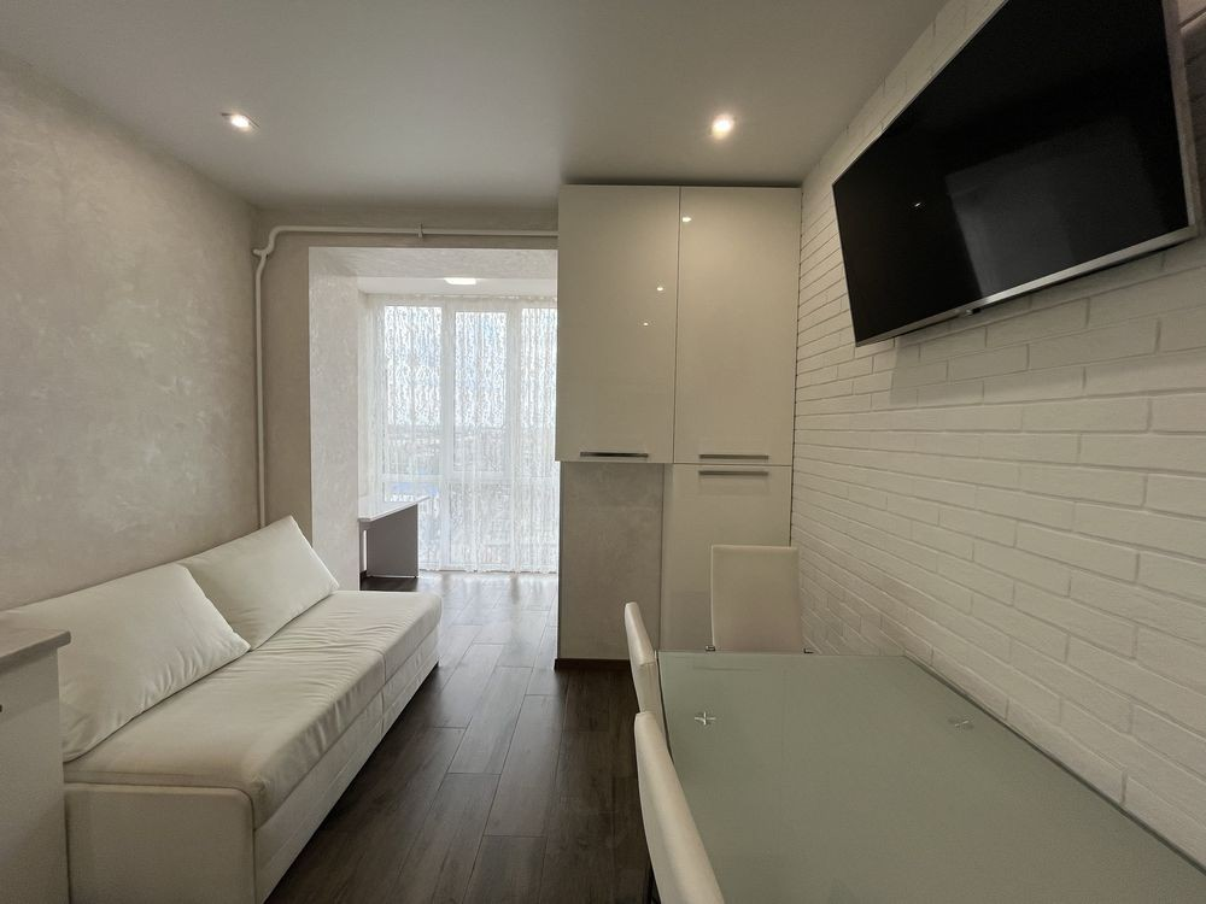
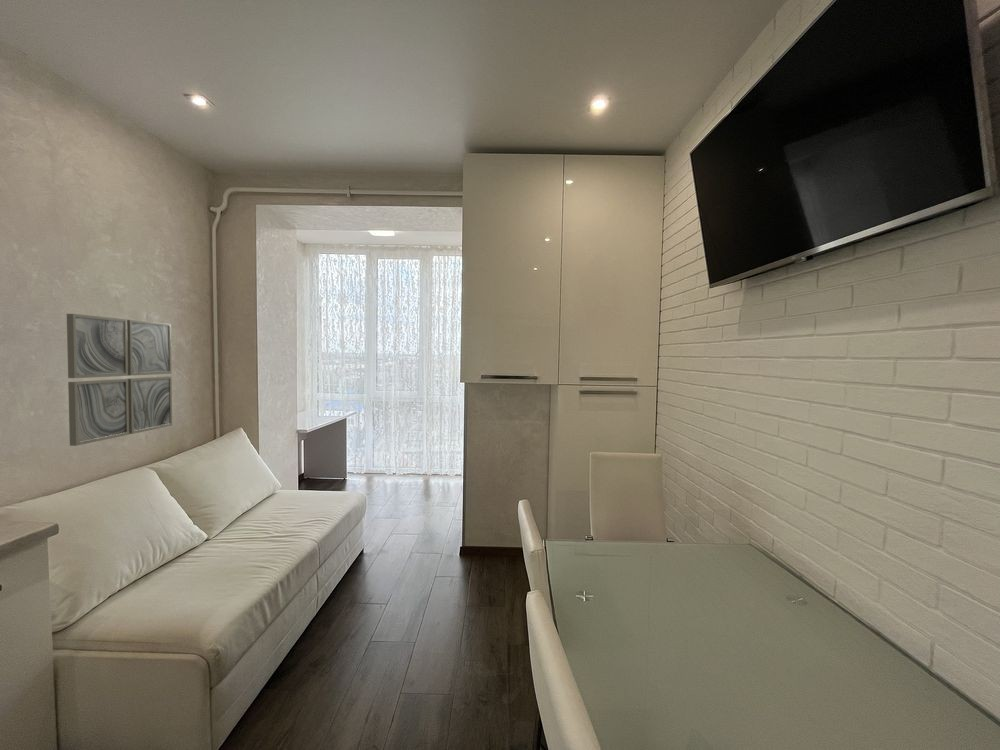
+ wall art (126, 375)
